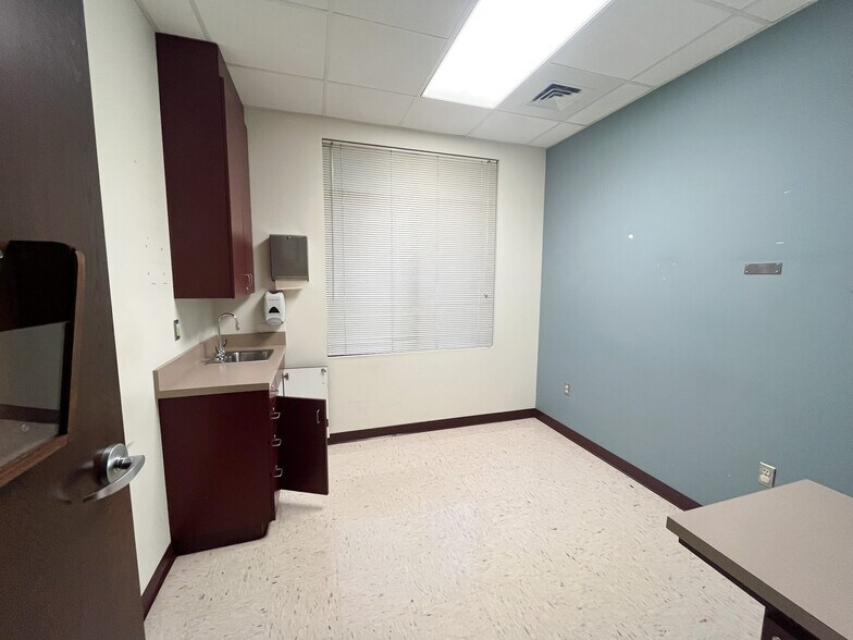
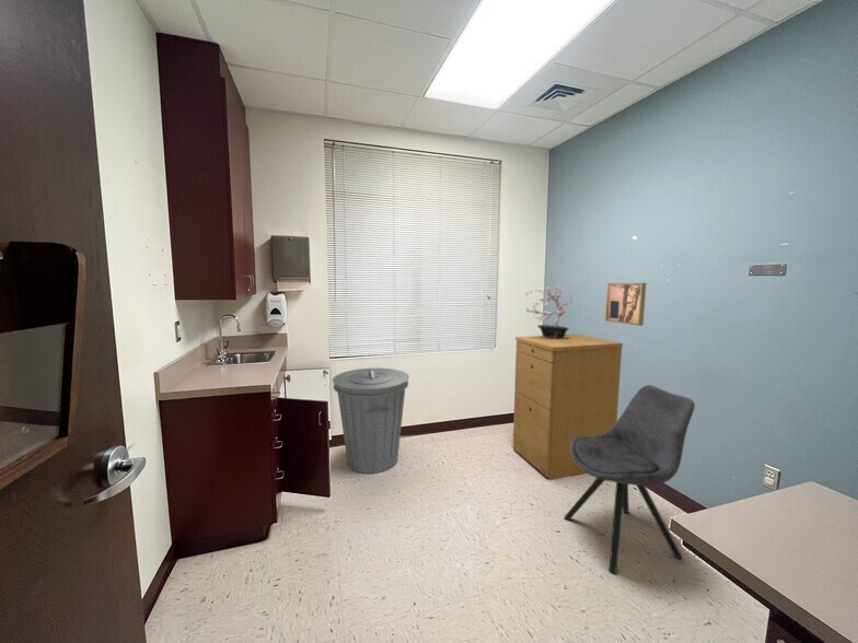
+ chair (625, 467)
+ trash can (372, 416)
+ potted plant (546, 312)
+ wall art (624, 303)
+ filing cabinet (563, 399)
